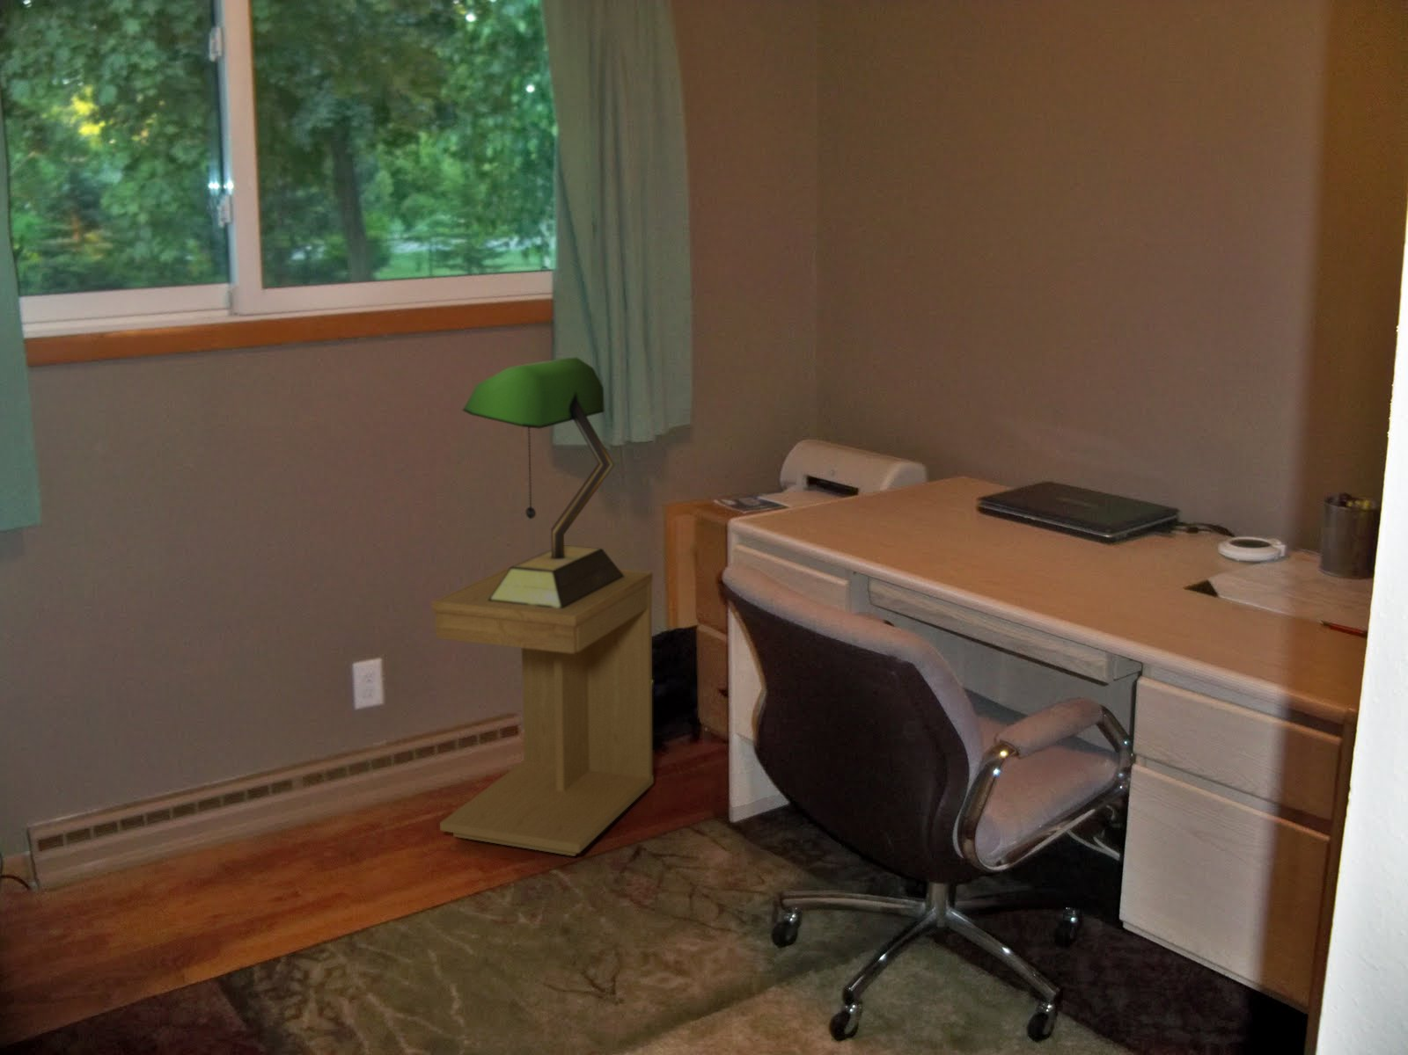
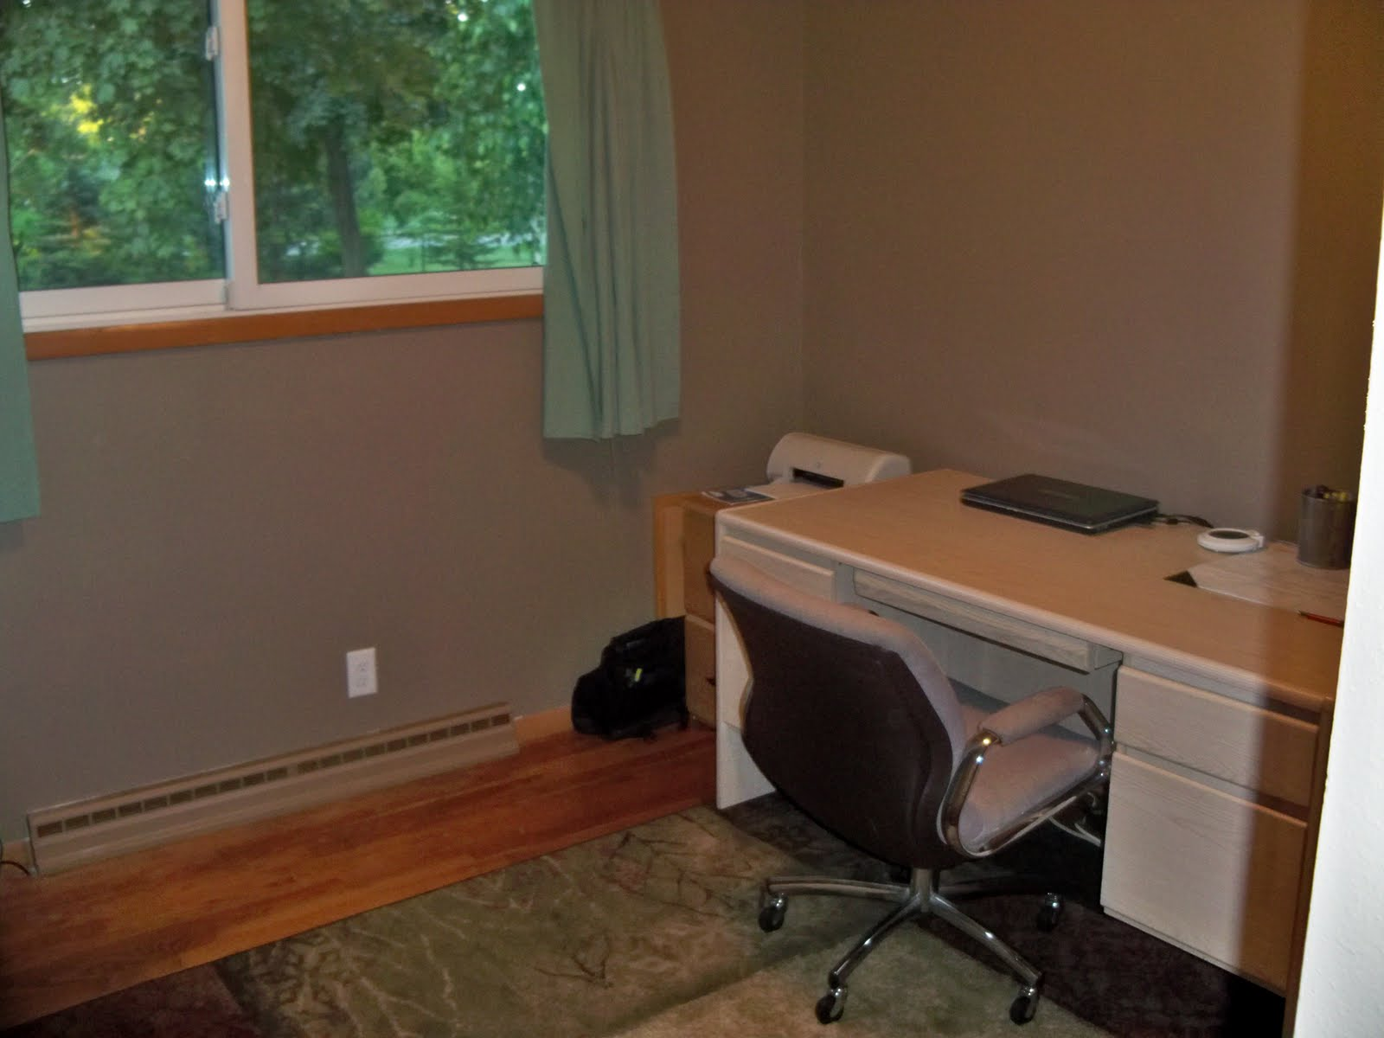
- side table (549, 704)
- table lamp (531, 477)
